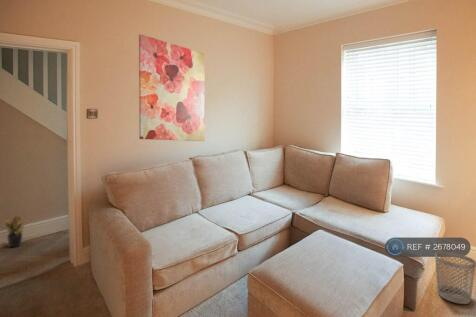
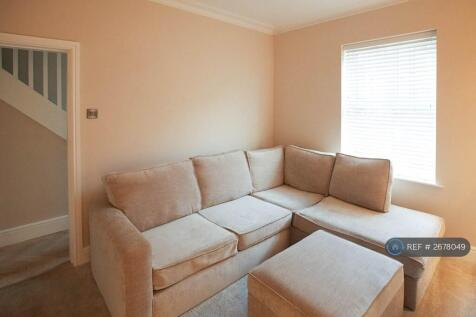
- wastebasket (454, 277)
- wall art (174, 92)
- potted plant (15, 229)
